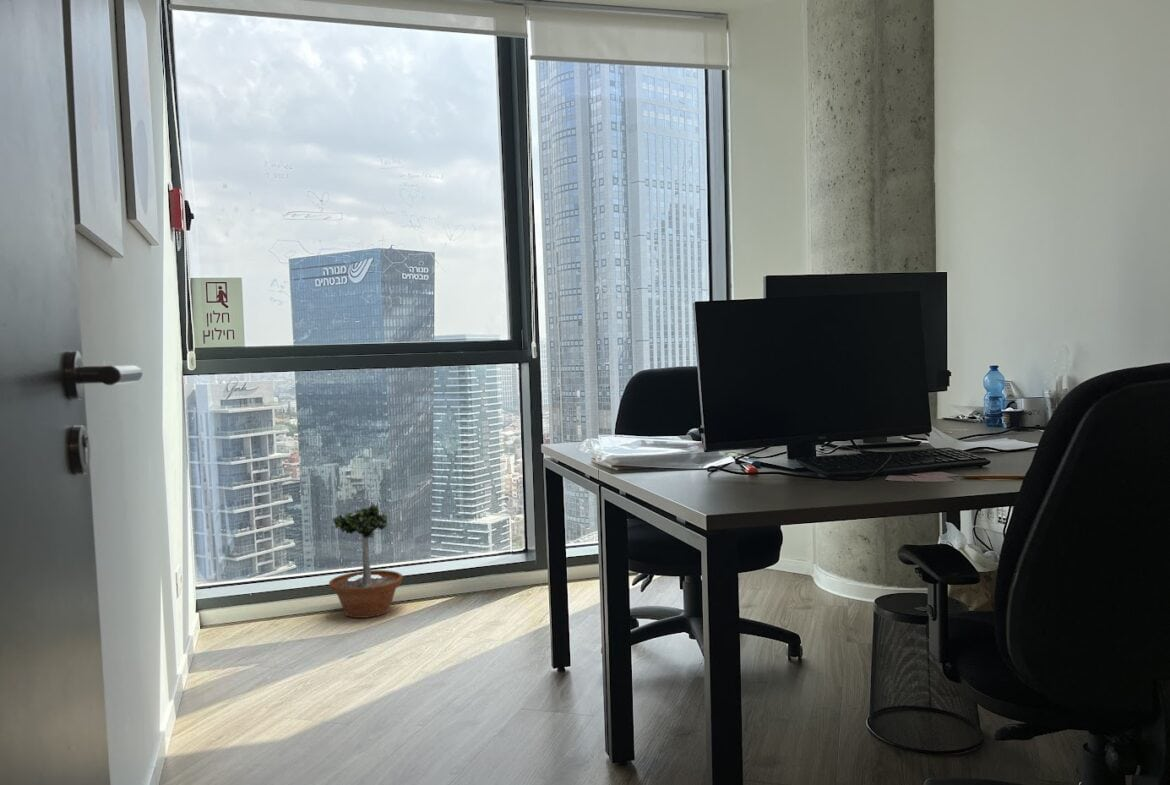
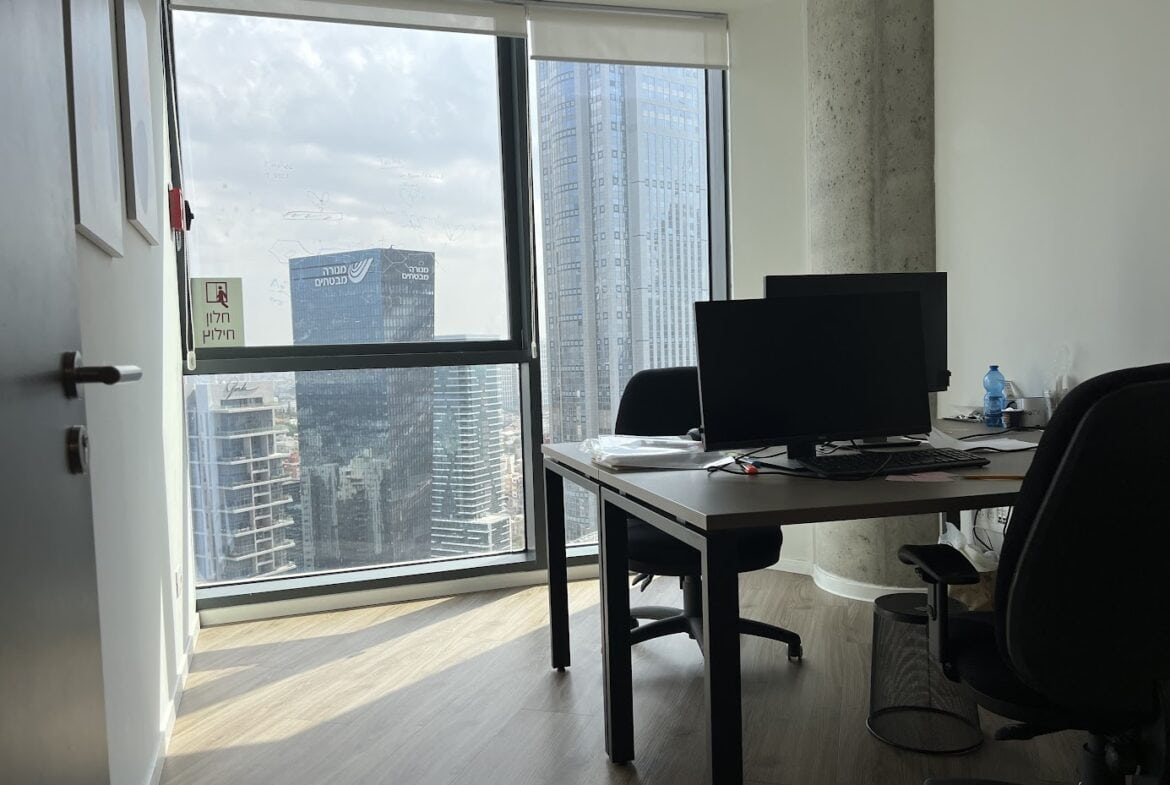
- potted tree (365, 553)
